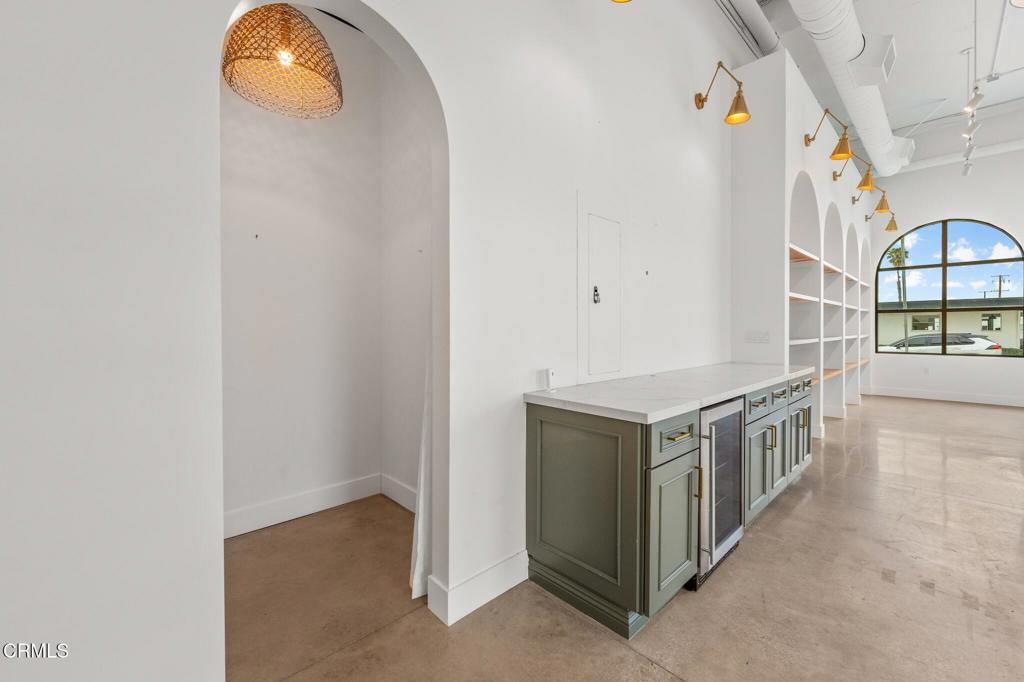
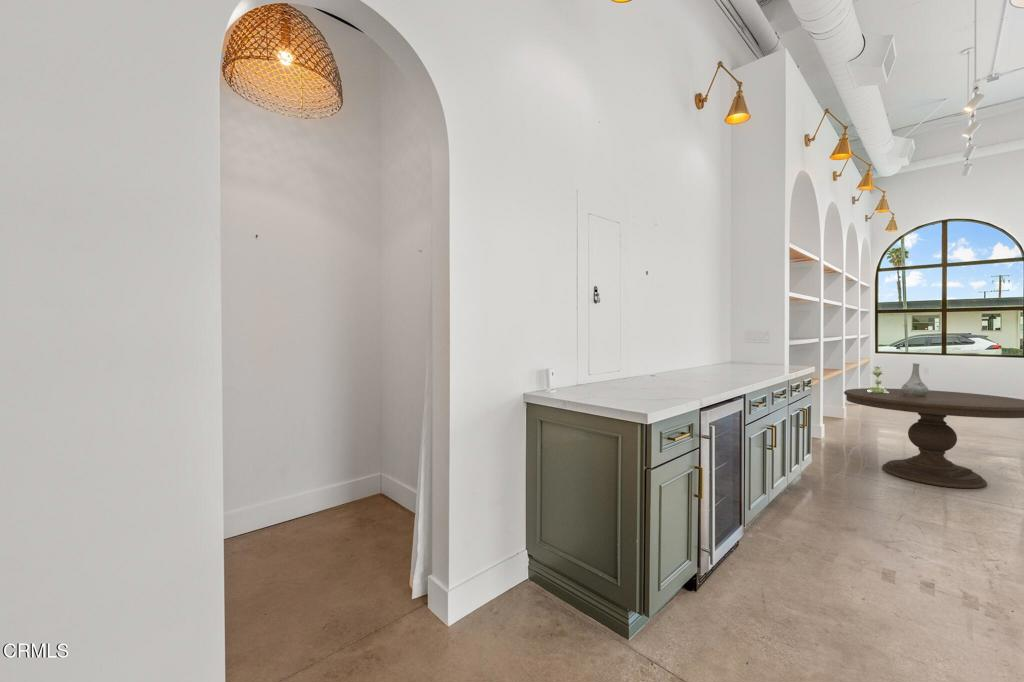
+ candlestick (875, 380)
+ dining table (931, 435)
+ vase (914, 379)
